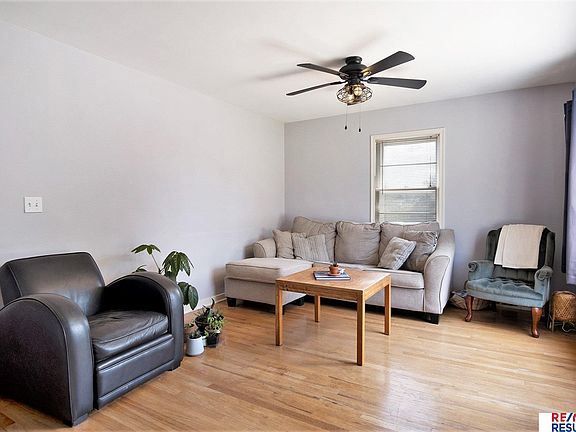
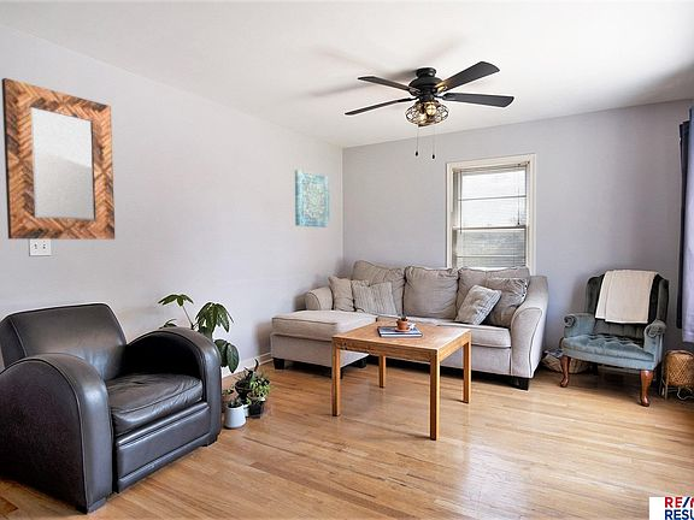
+ home mirror (64, 166)
+ wall art (312, 200)
